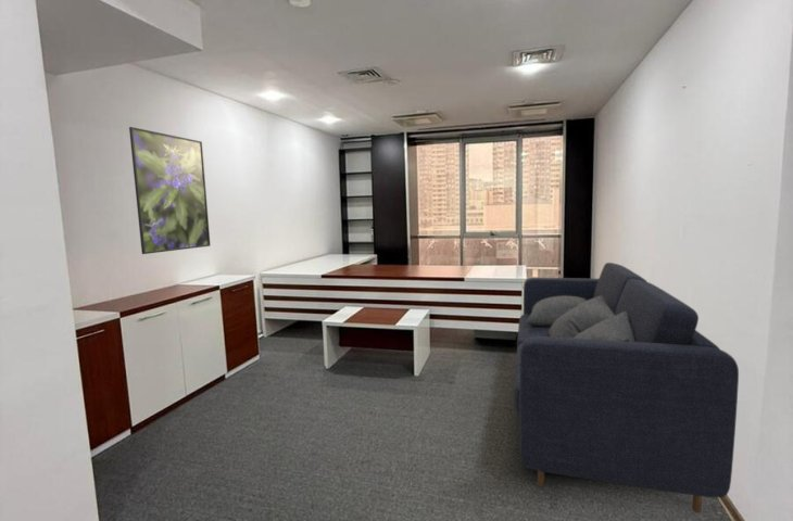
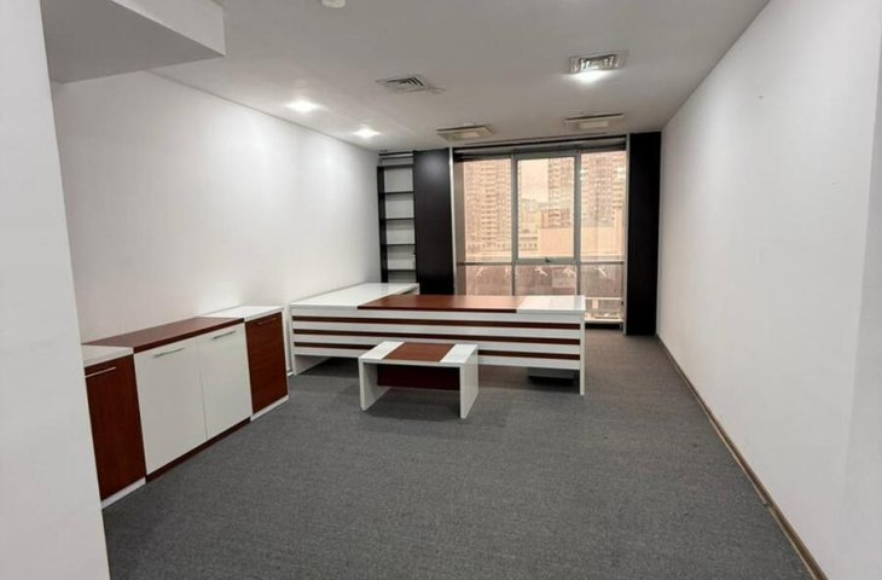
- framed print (174, 193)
- sofa (587, 344)
